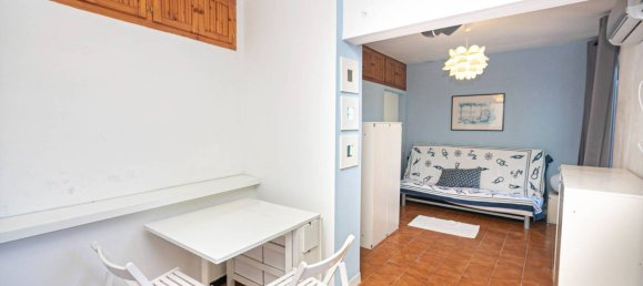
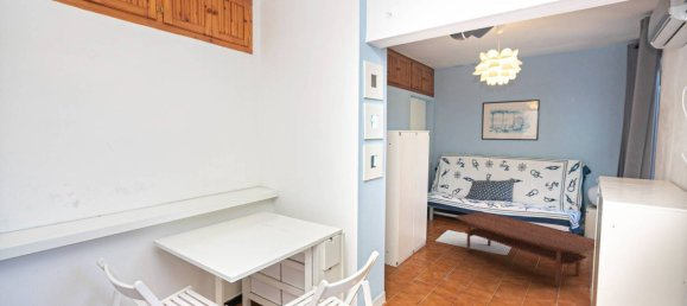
+ coffee table (519, 244)
